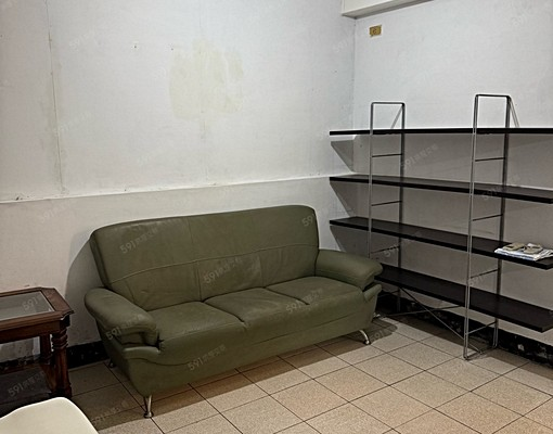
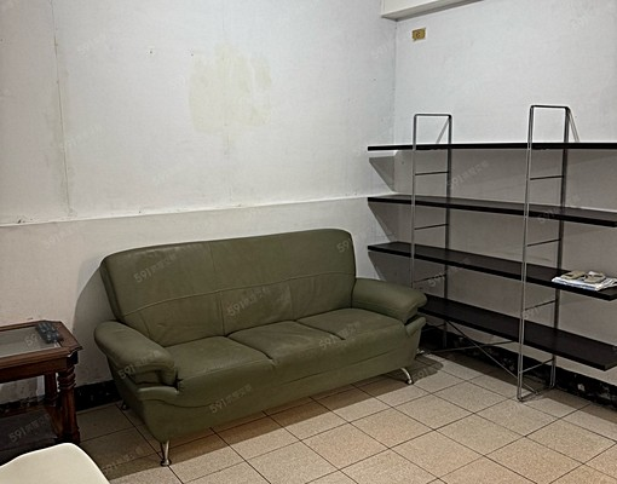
+ remote control (48, 332)
